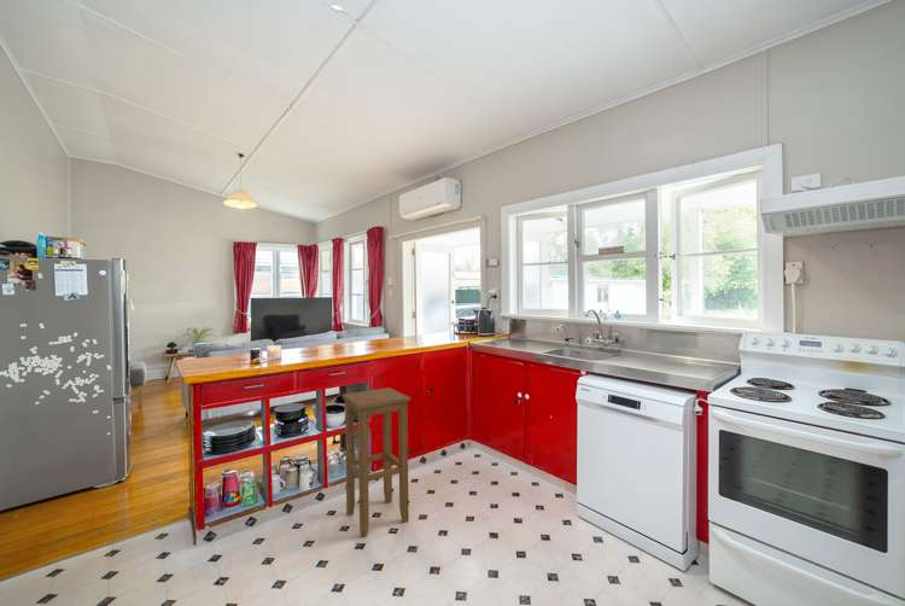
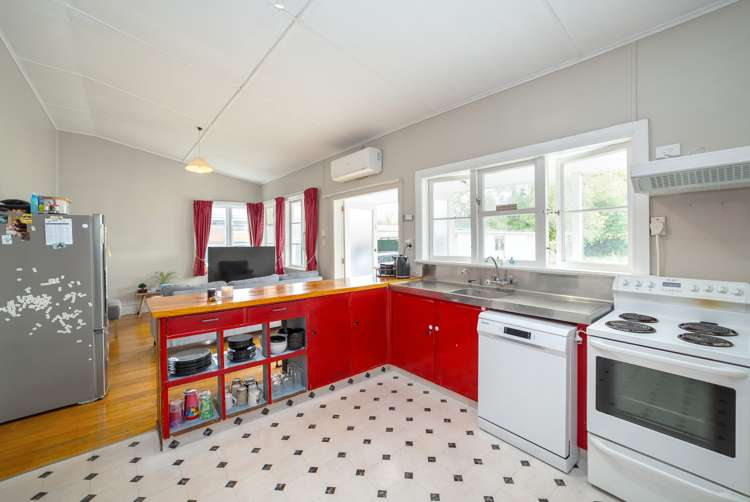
- stool (375, 456)
